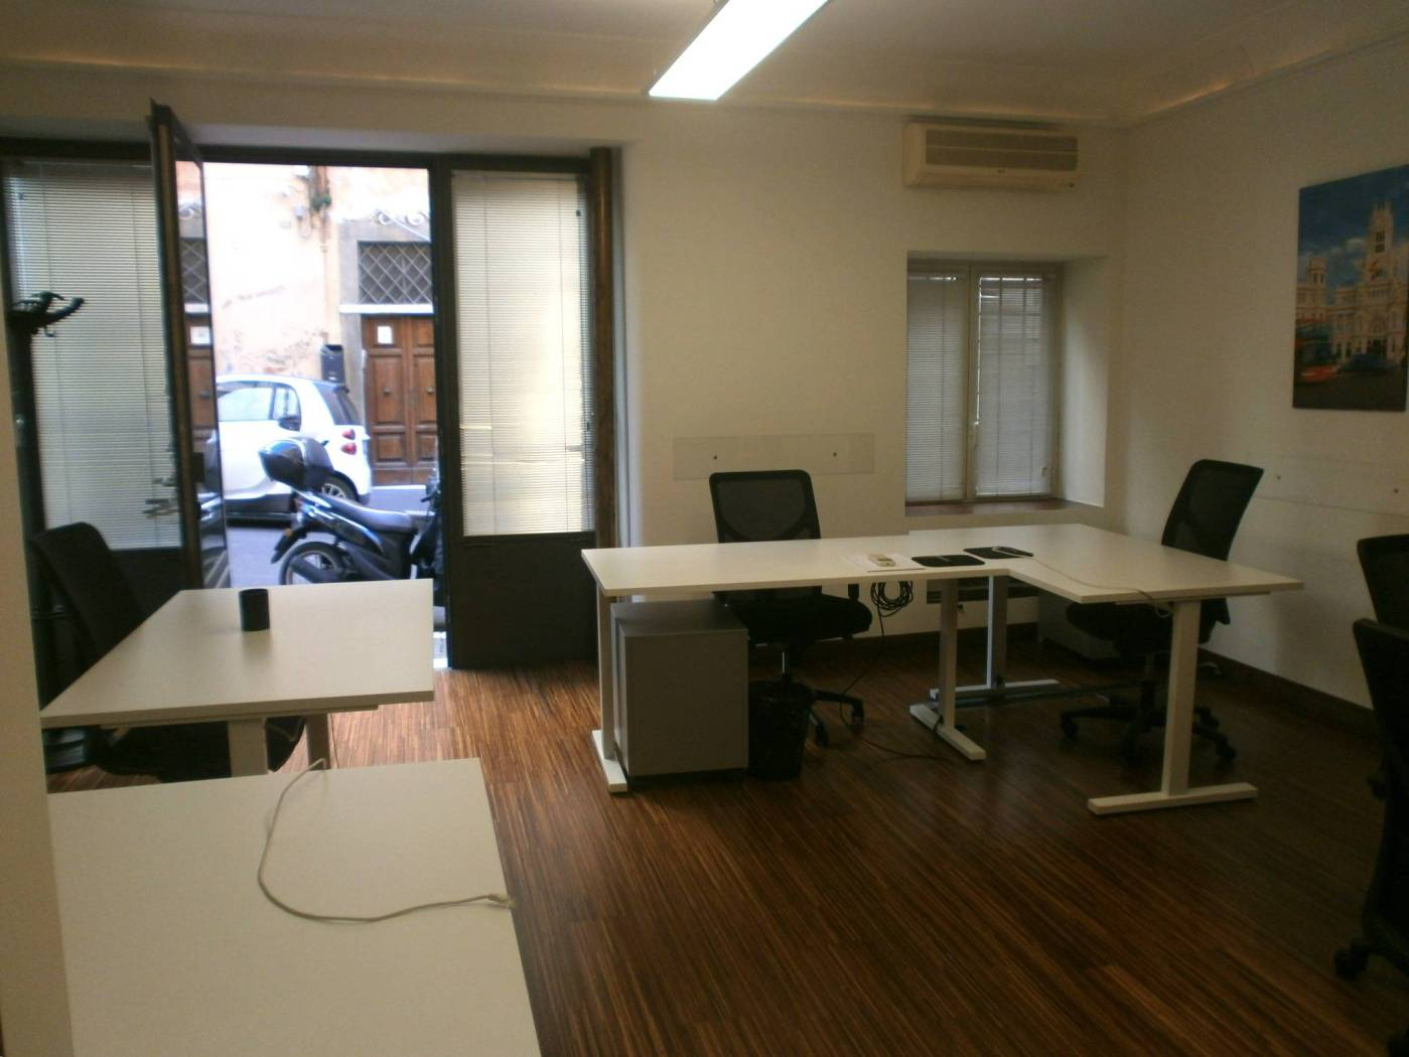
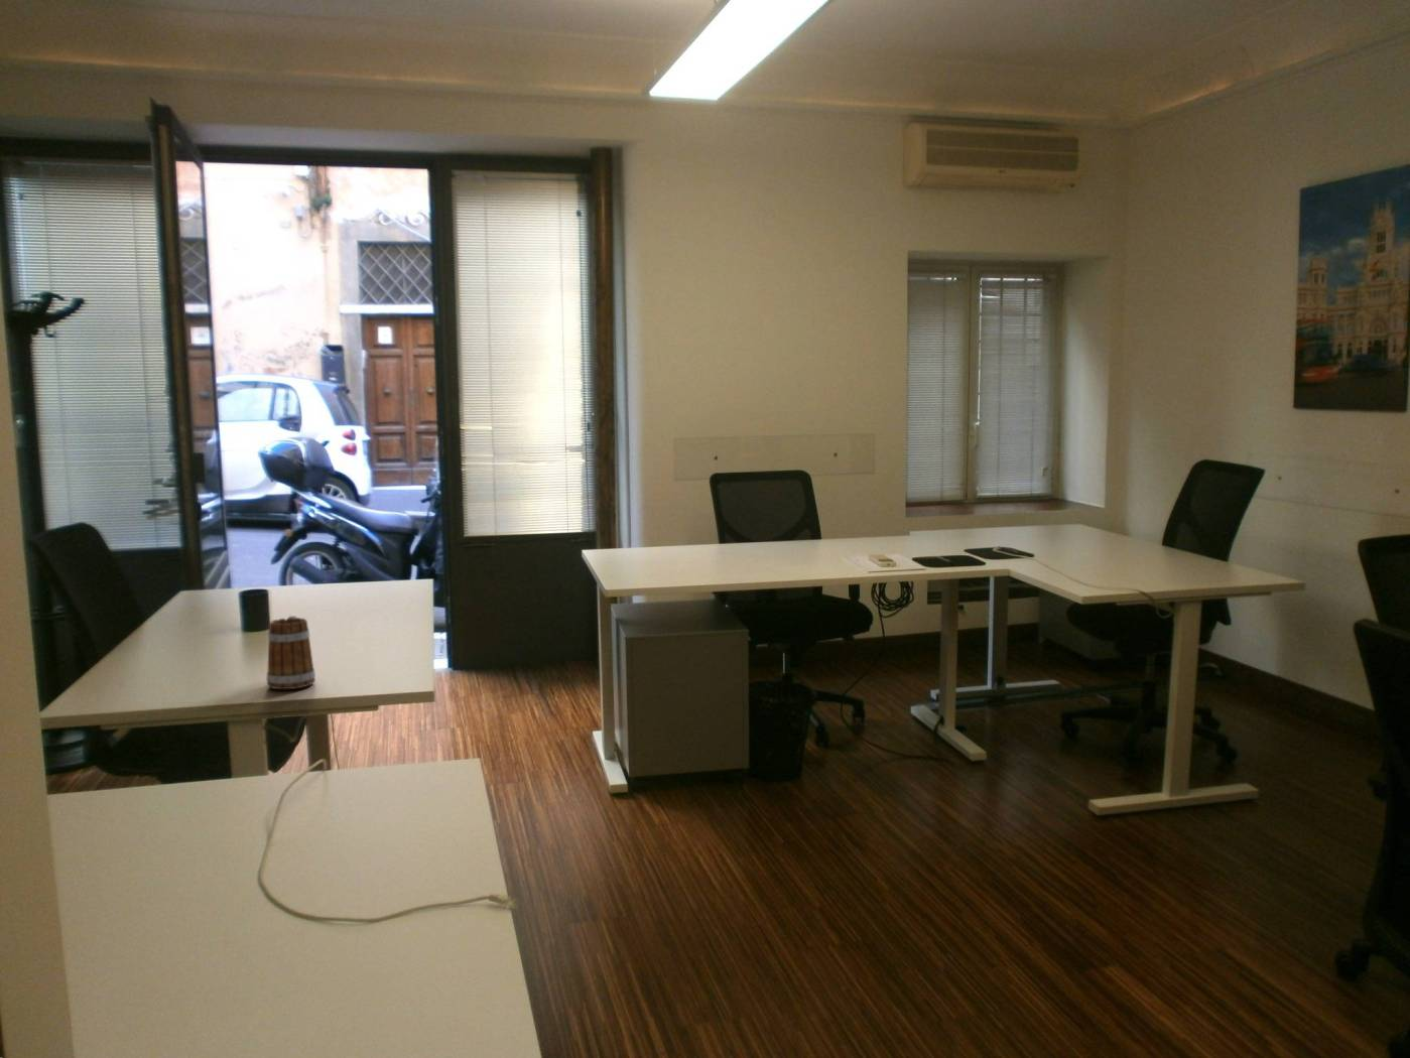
+ mug (290, 650)
